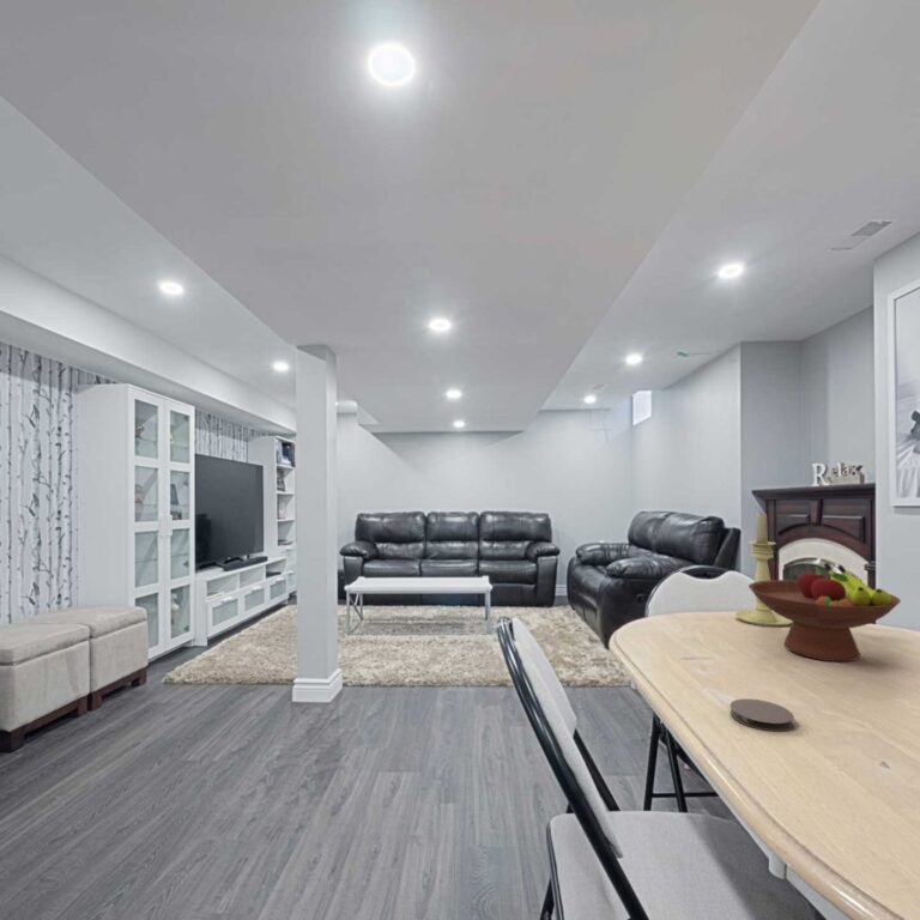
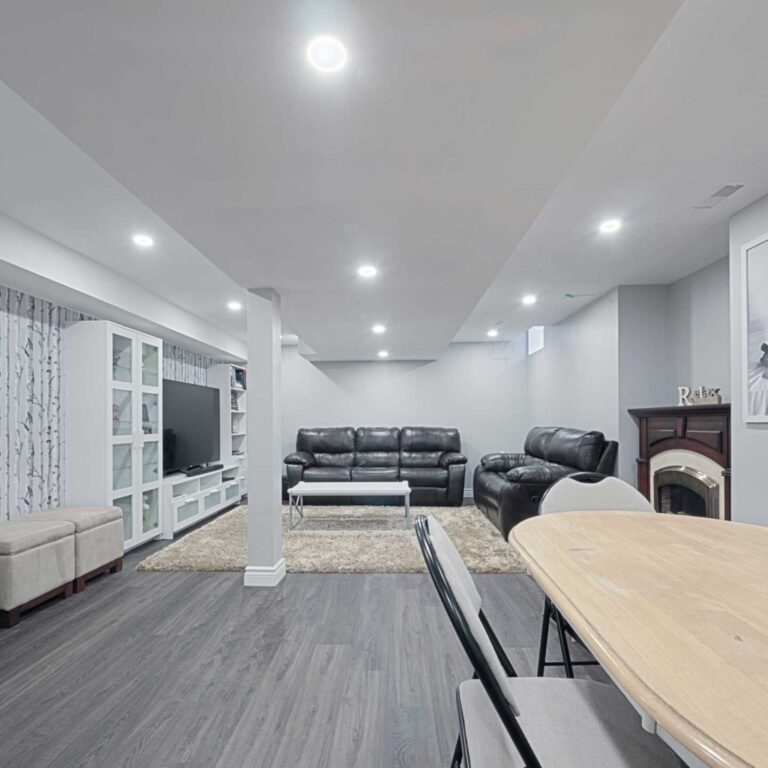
- coaster (761, 714)
- fruit bowl (819, 610)
- candle holder (762, 565)
